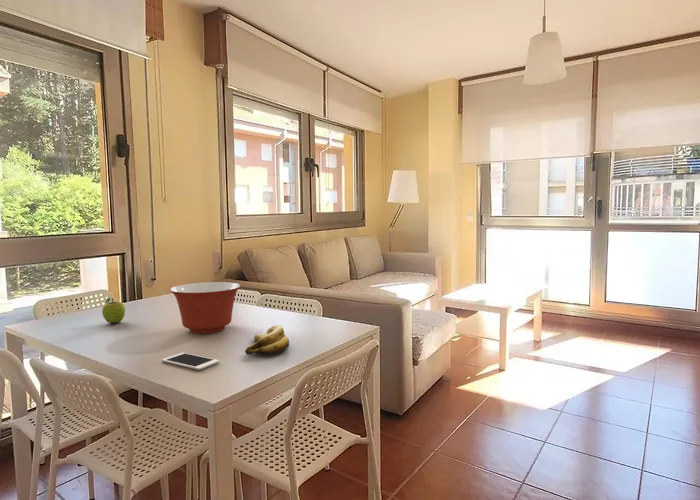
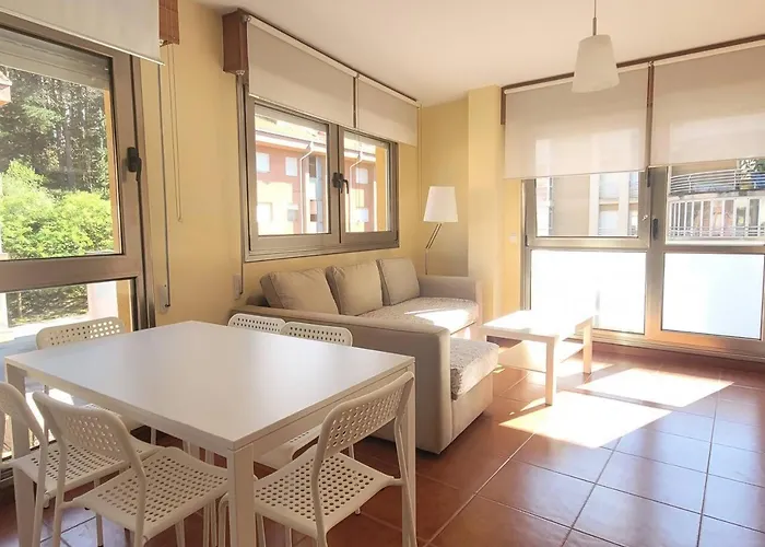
- cell phone (190, 360)
- mixing bowl (206, 307)
- banana (263, 337)
- fruit (112, 309)
